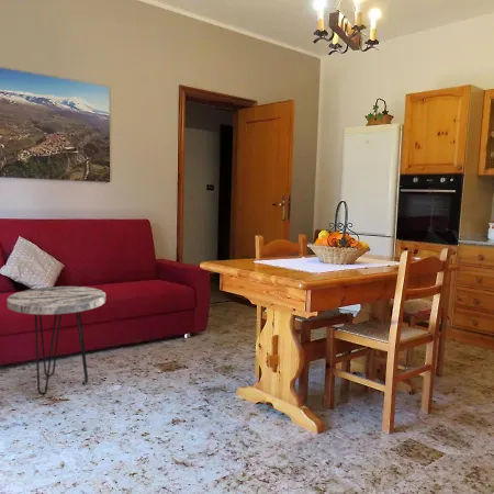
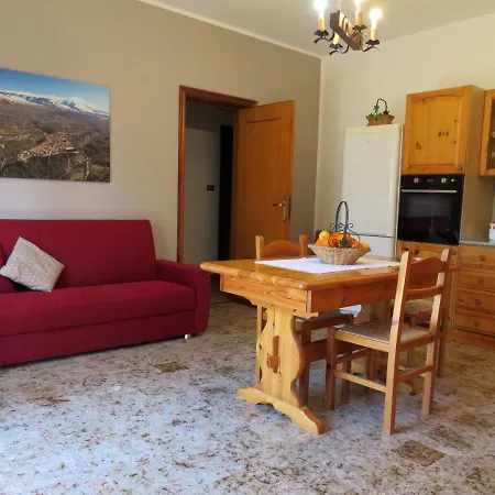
- side table (57, 340)
